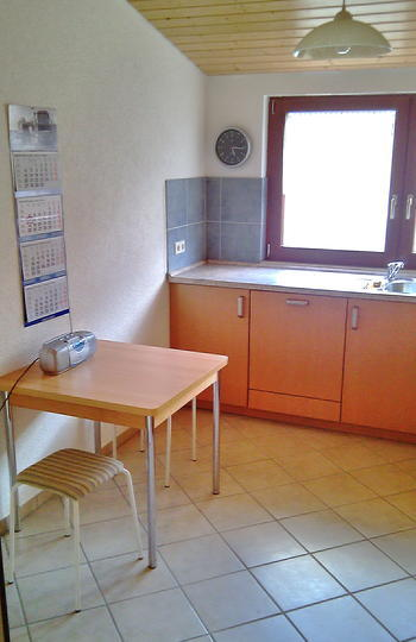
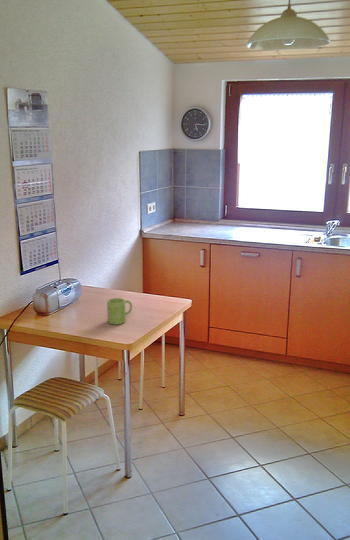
+ mug (120, 310)
